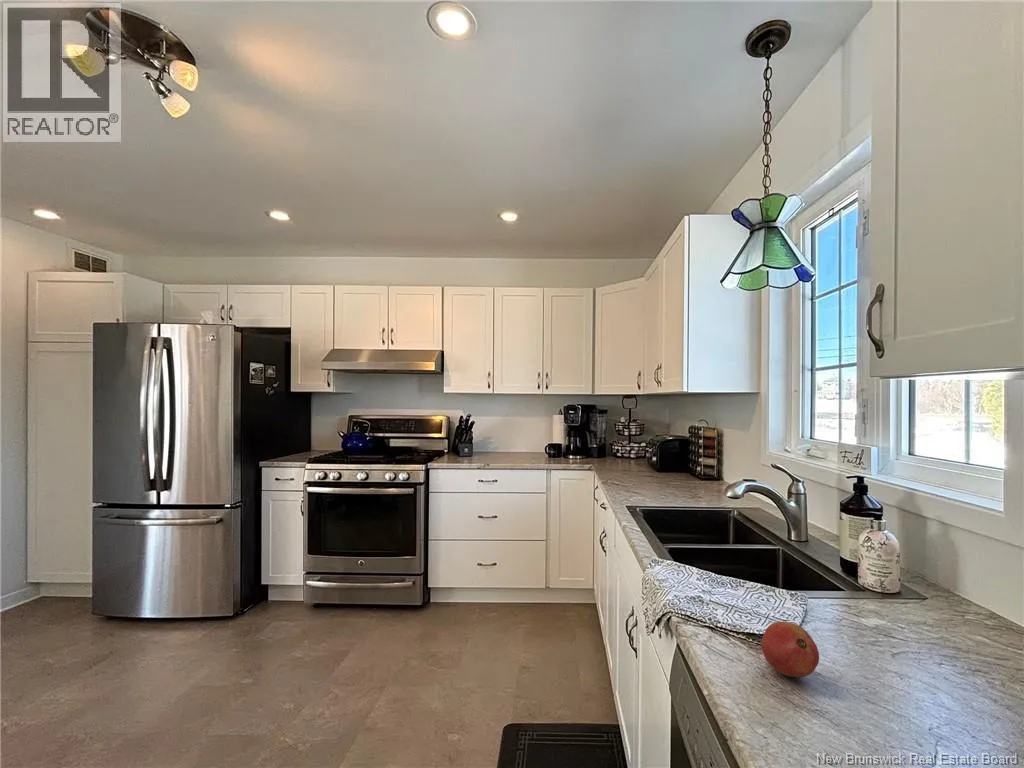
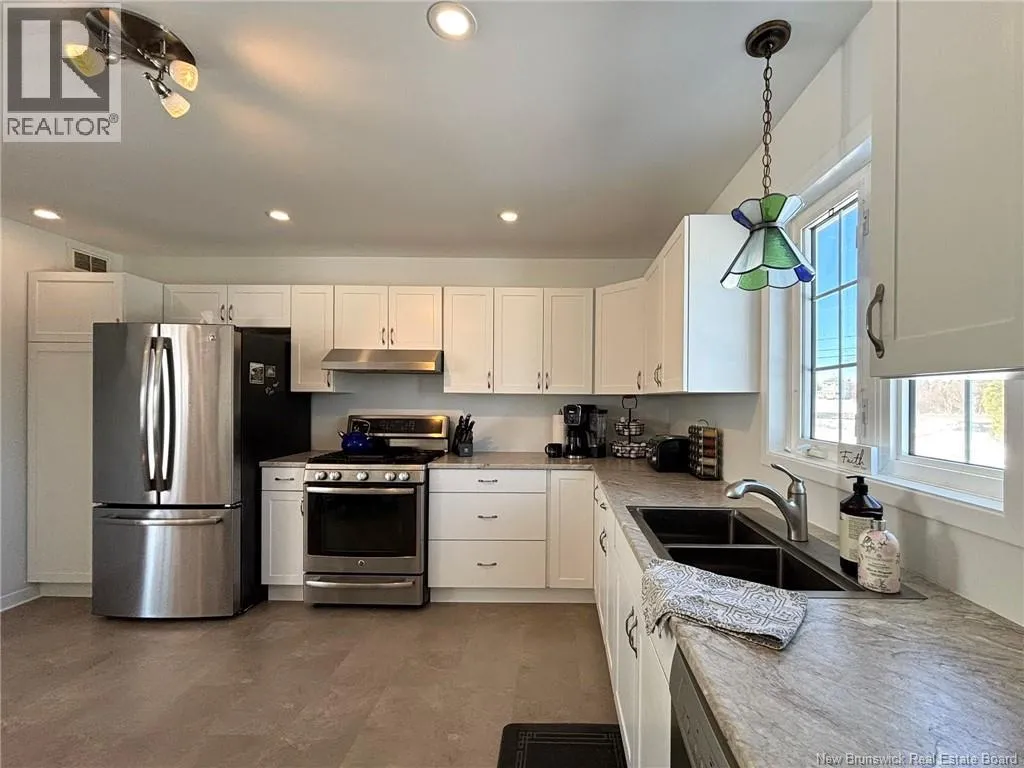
- fruit (787, 647)
